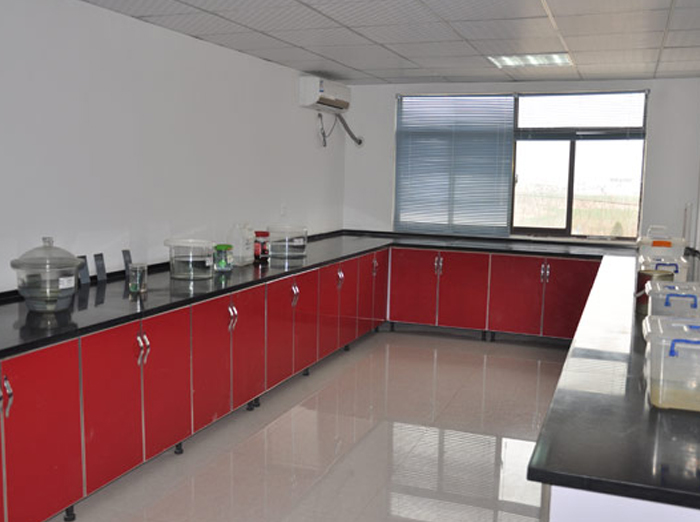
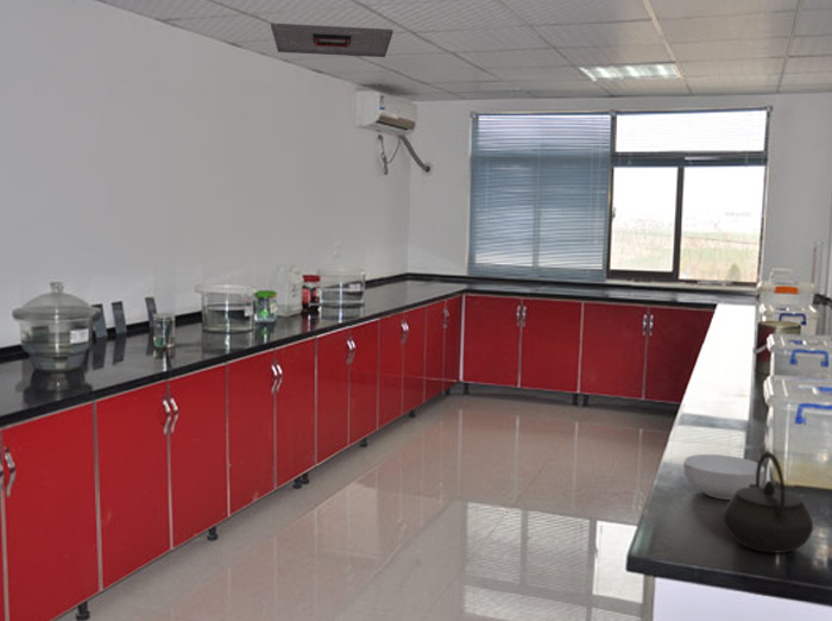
+ ceiling vent (332, 40)
+ cereal bowl (723, 478)
+ kettle (767, 496)
